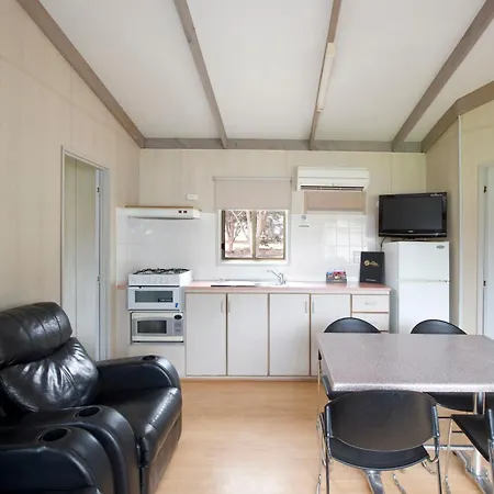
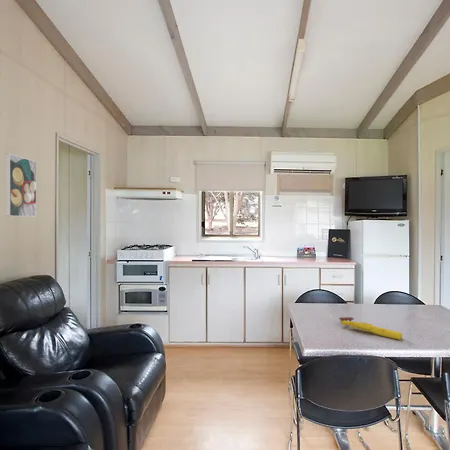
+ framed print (21, 187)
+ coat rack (372, 325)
